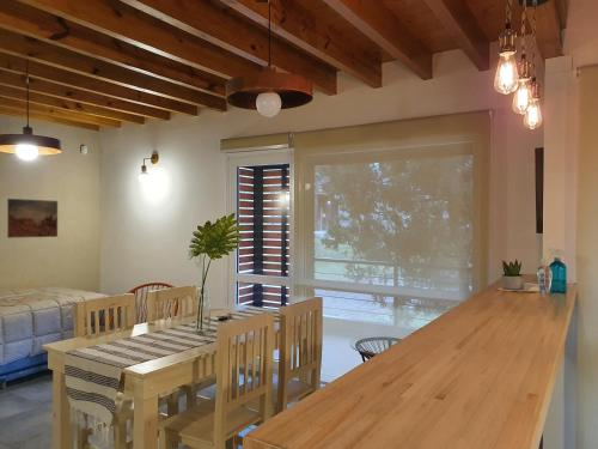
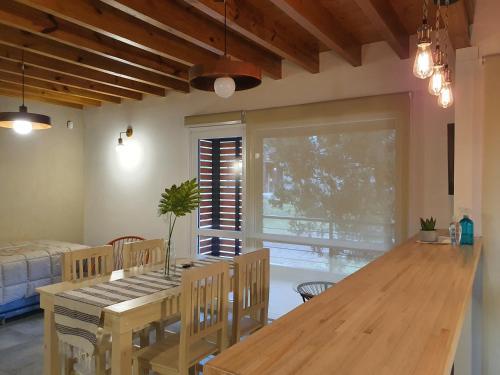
- wall art (33, 218)
